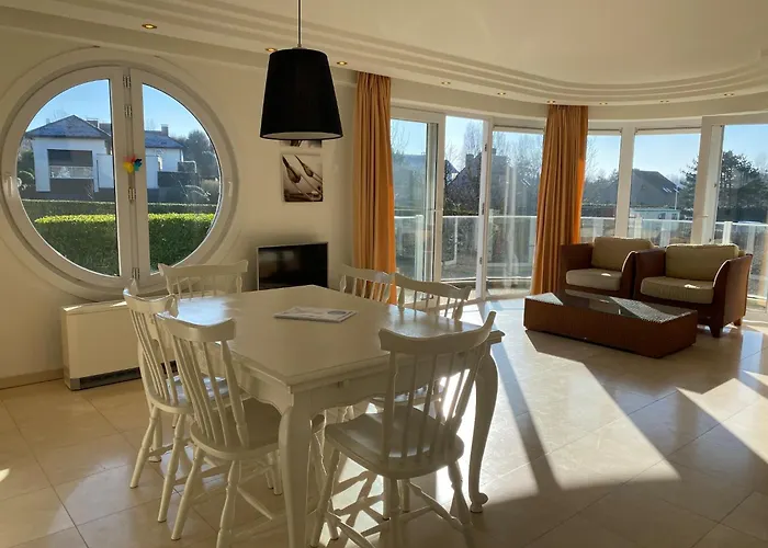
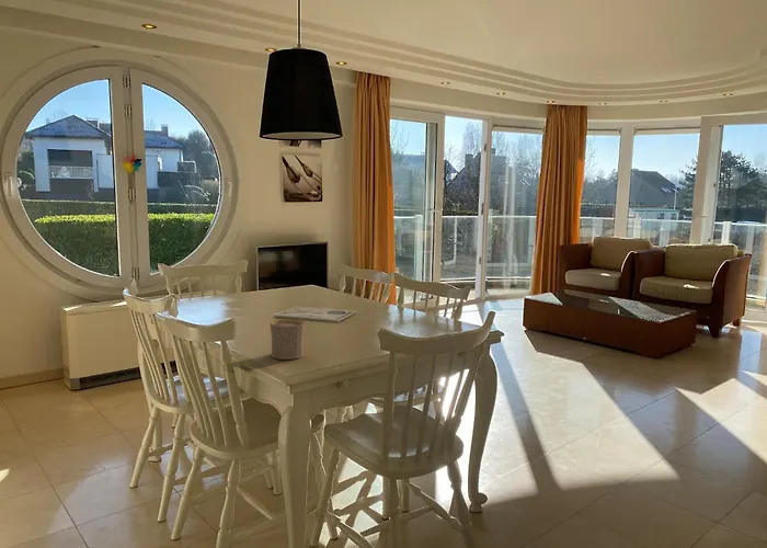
+ cup (287, 339)
